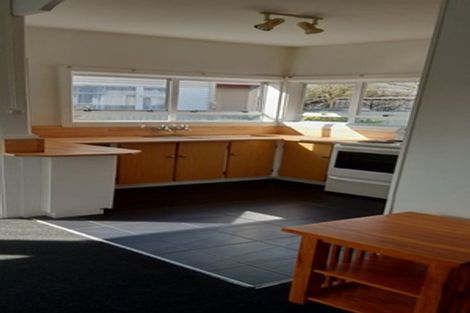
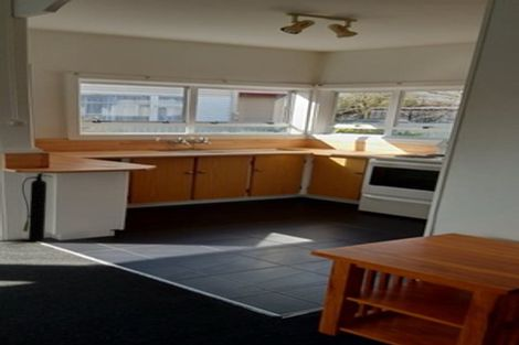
+ fire extinguisher (36, 205)
